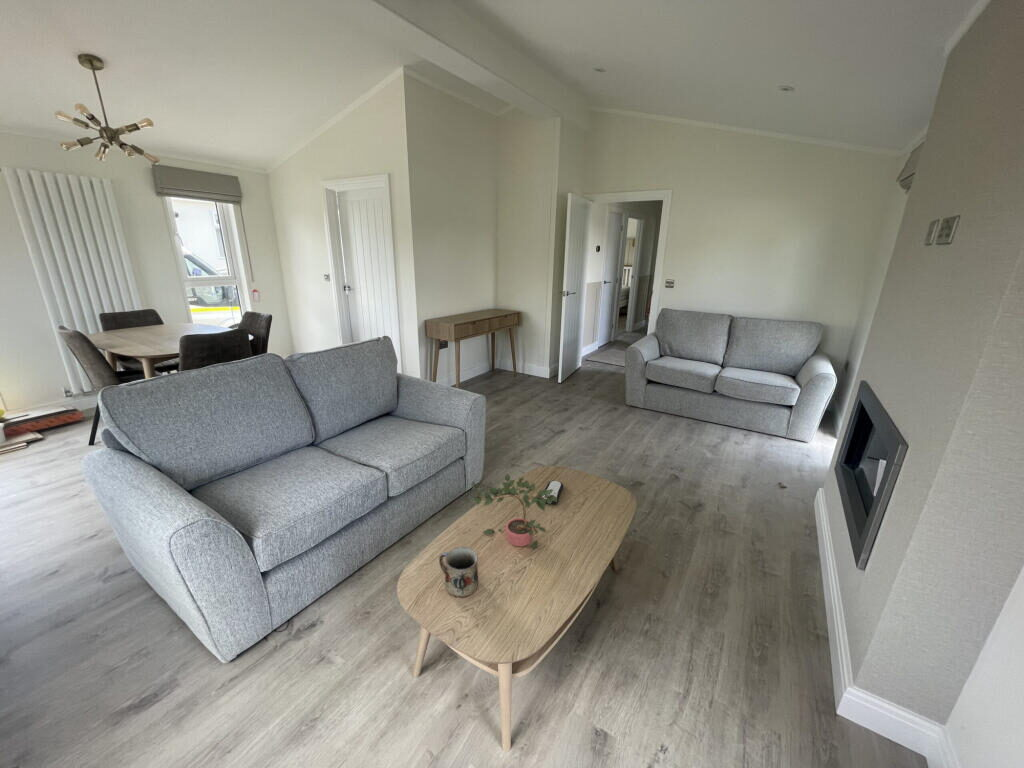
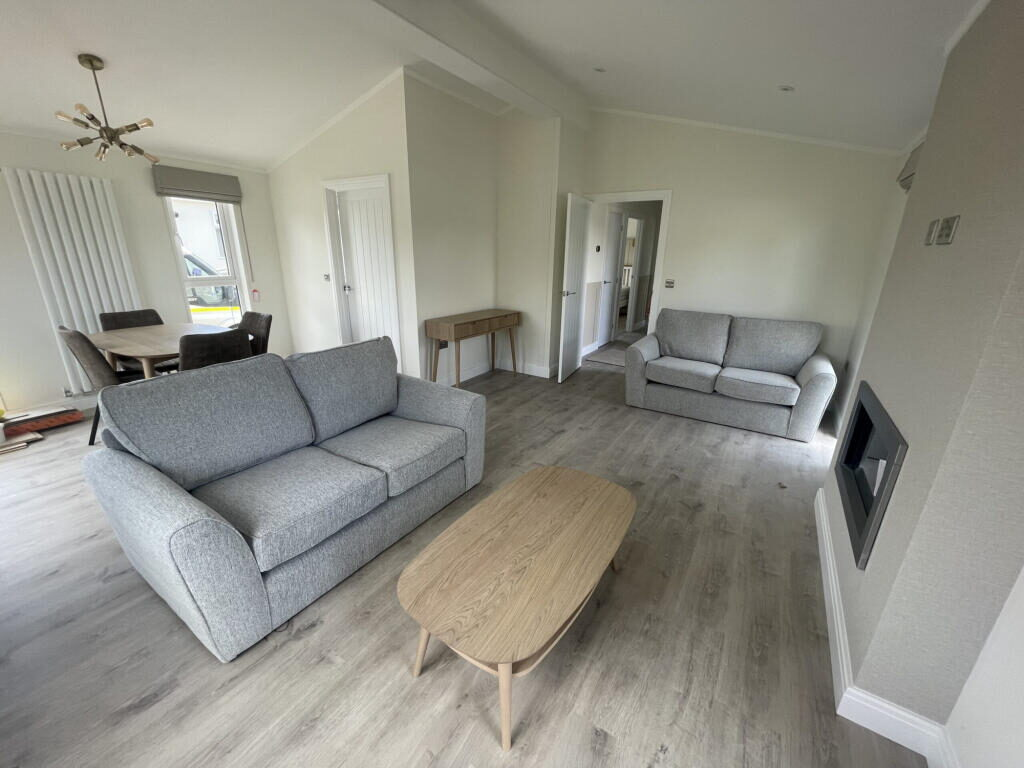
- potted plant (516, 498)
- mug (459, 570)
- remote control (552, 491)
